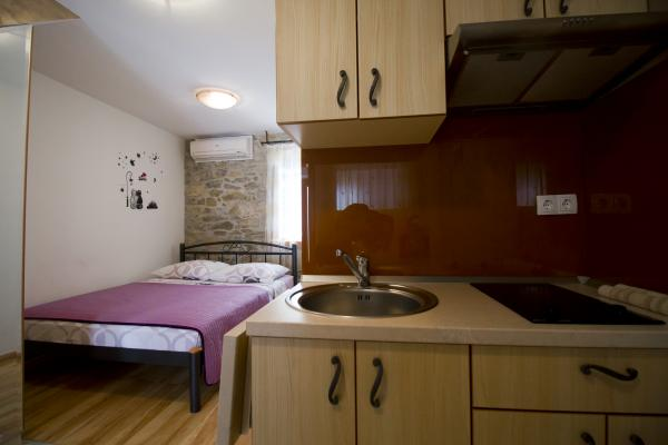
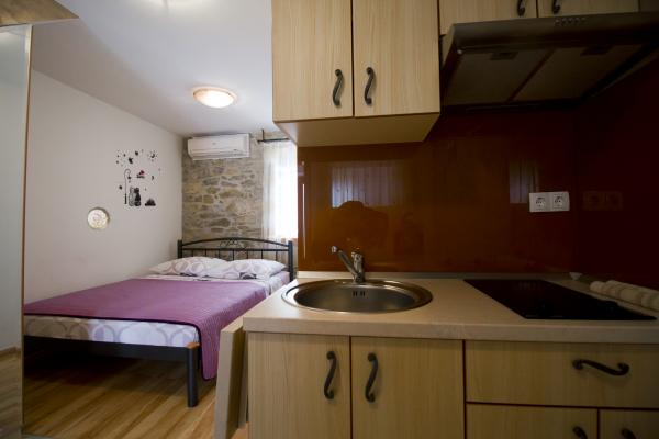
+ decorative plate (98, 218)
